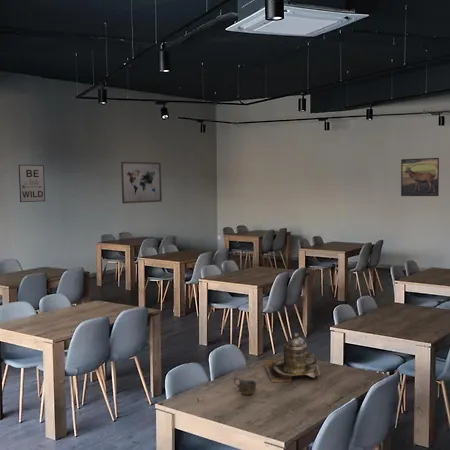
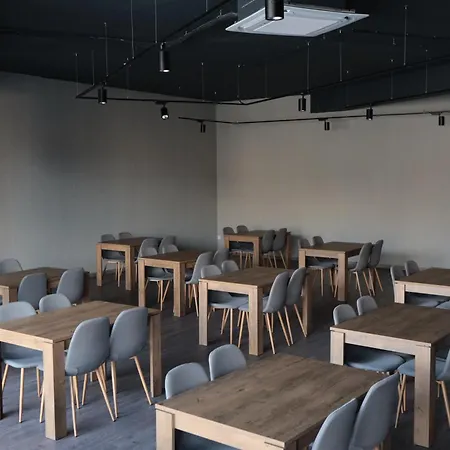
- cup (246, 384)
- wall art (142, 182)
- wall art (32, 183)
- teapot (291, 352)
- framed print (419, 177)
